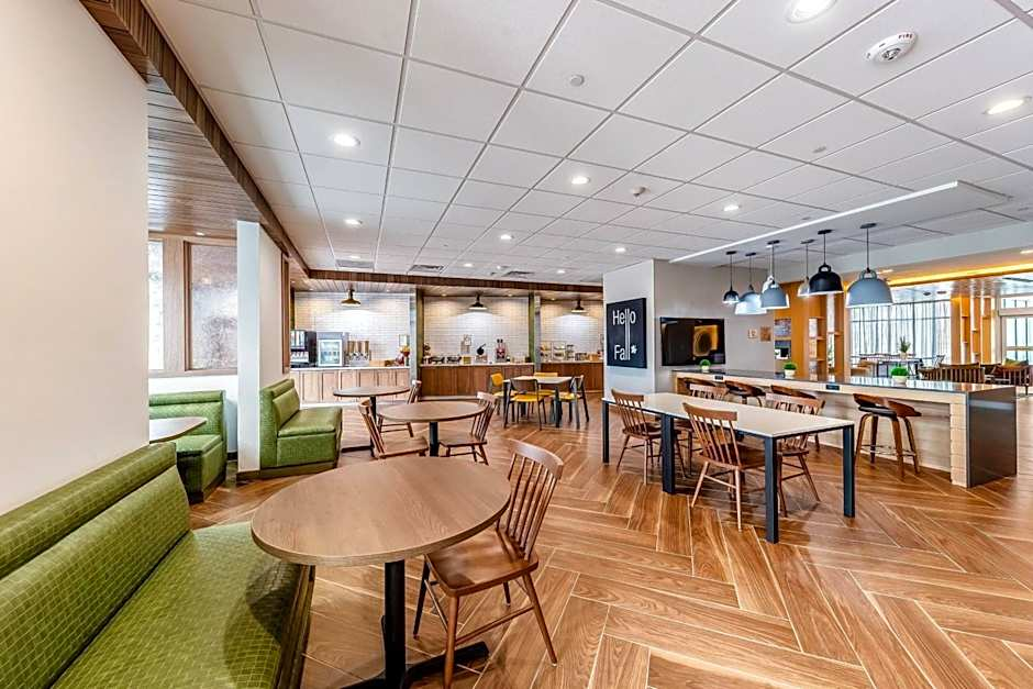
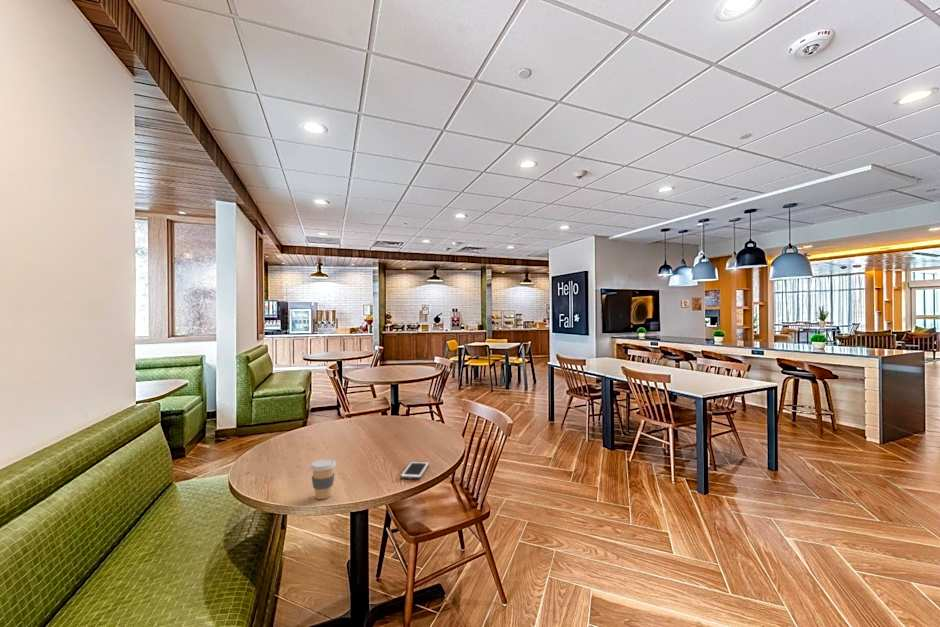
+ coffee cup (323, 479)
+ cell phone (415, 469)
